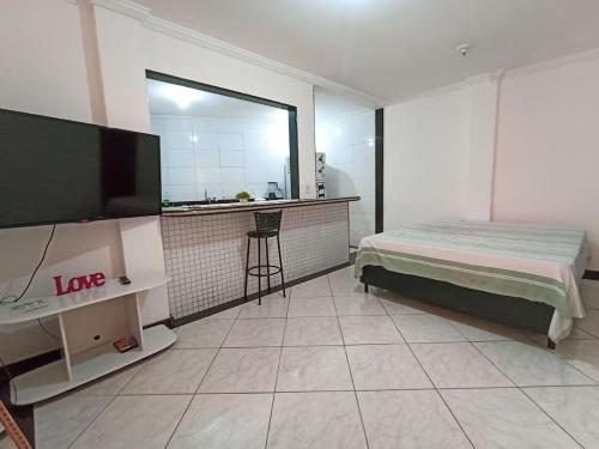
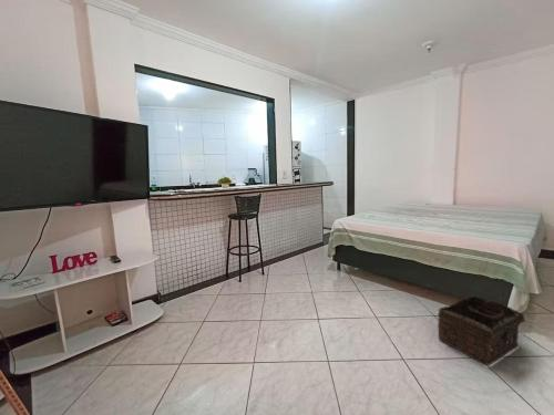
+ basket (482, 325)
